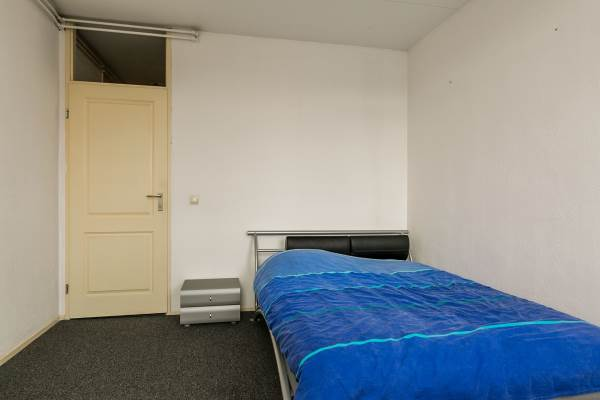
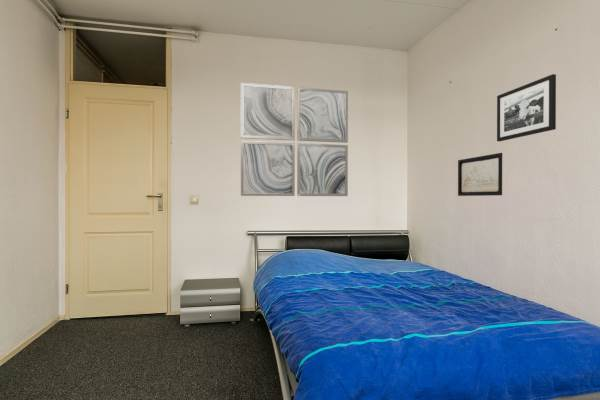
+ wall art (478, 176)
+ wall art (297, 140)
+ picture frame (523, 111)
